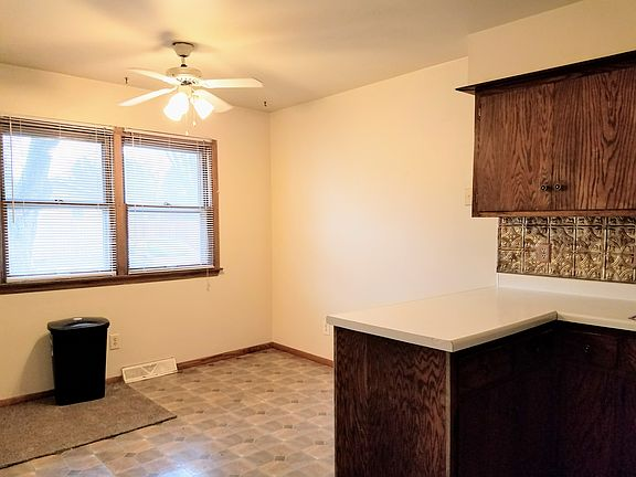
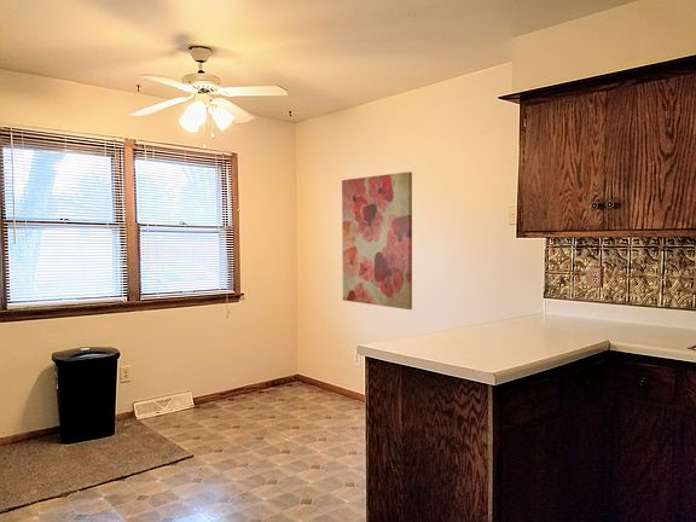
+ wall art (375, 240)
